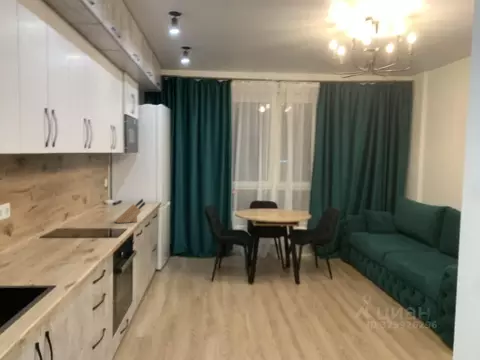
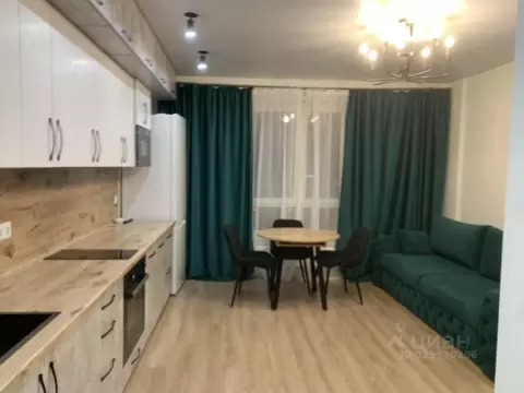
- knife block (130, 210)
